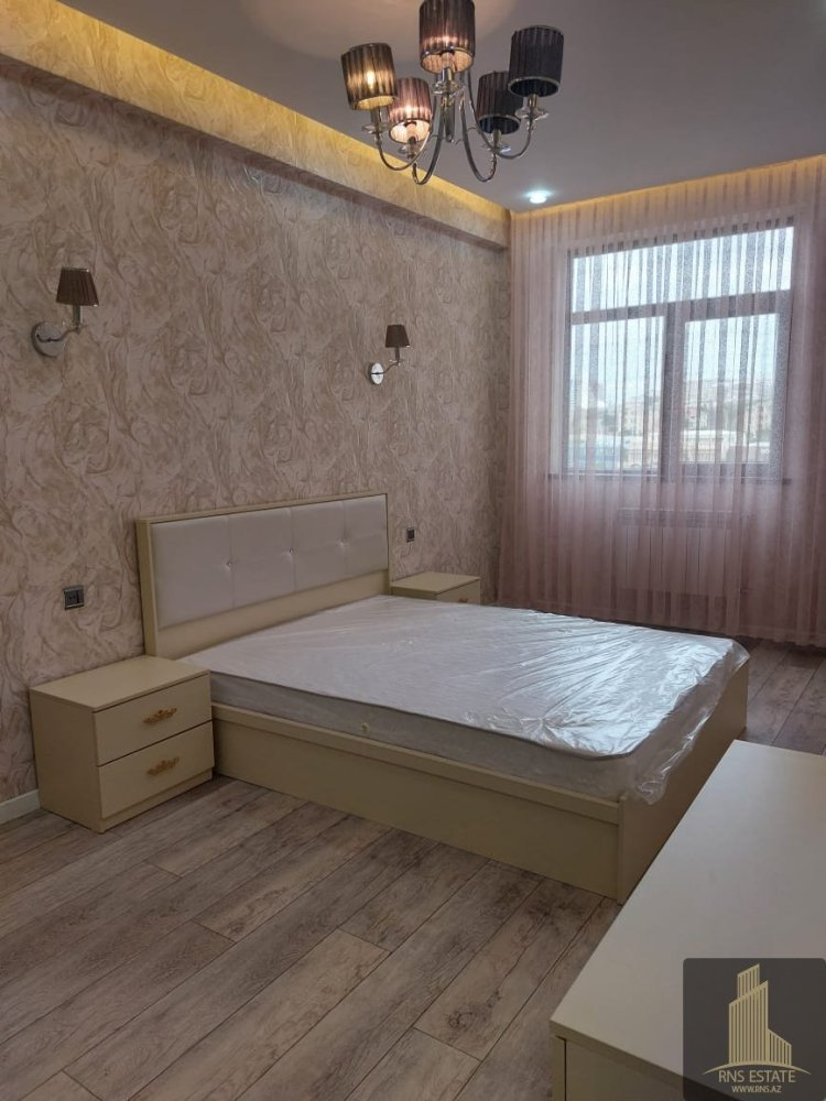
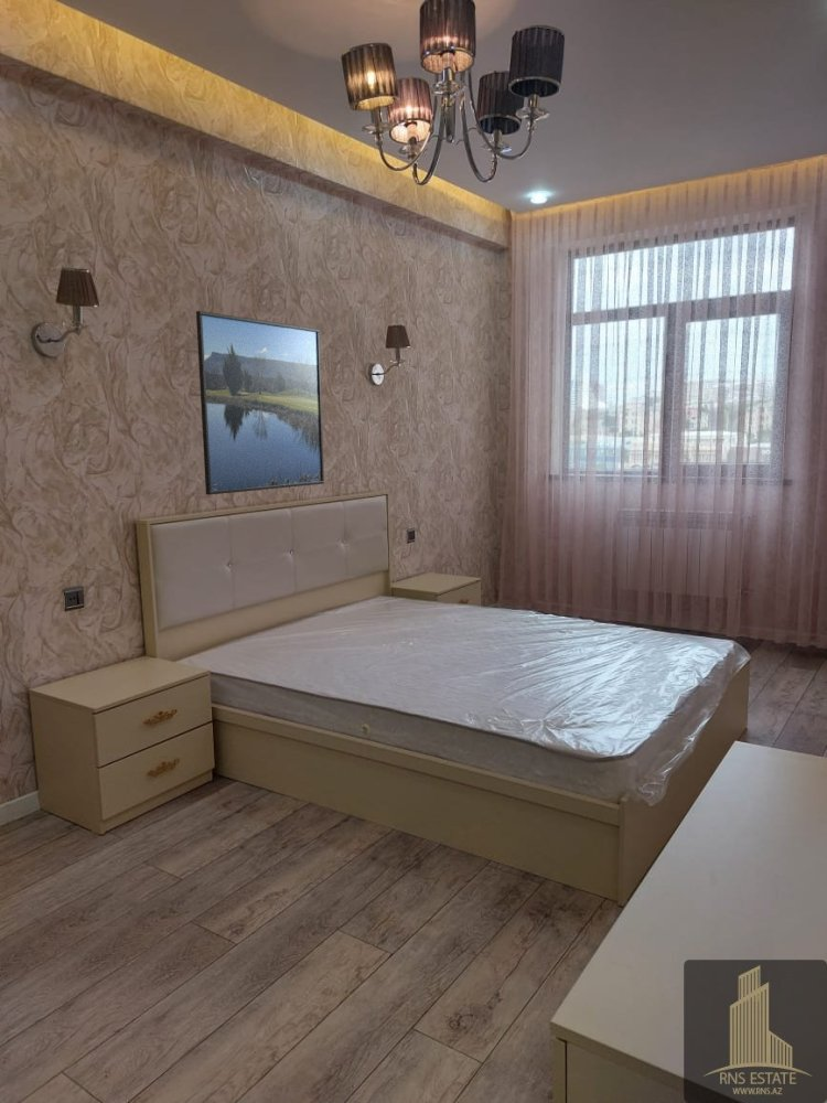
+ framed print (266, 406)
